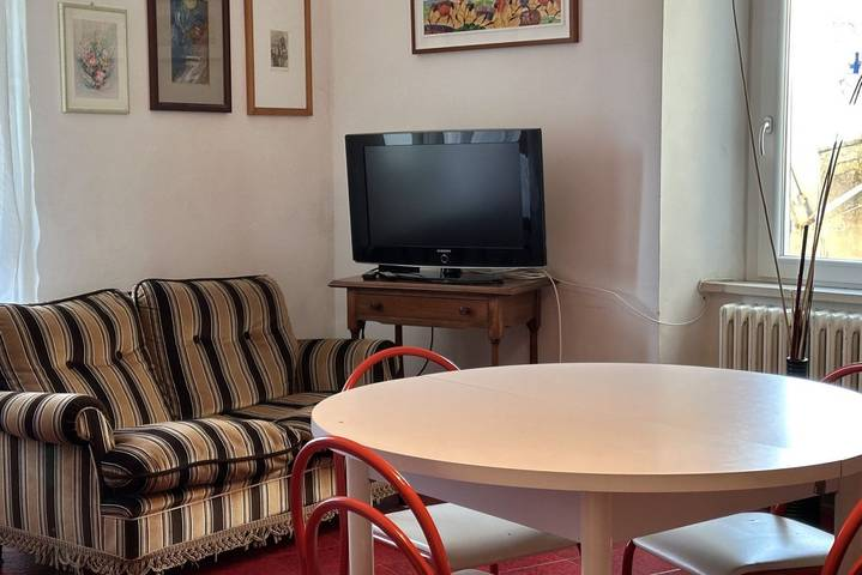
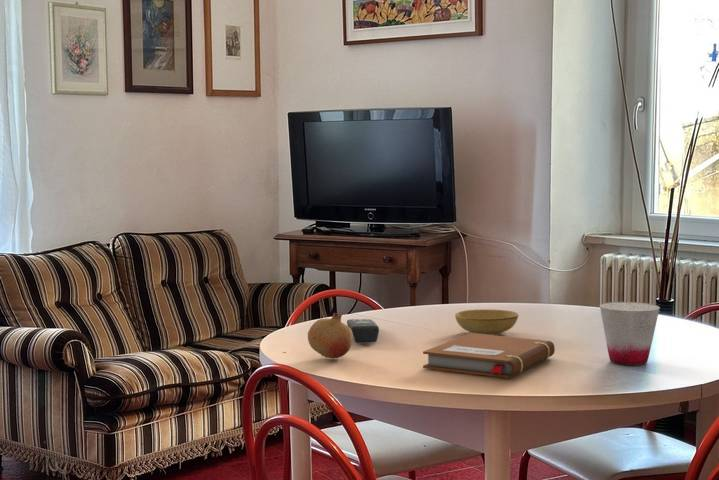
+ remote control (362, 327)
+ cup (628, 334)
+ fruit (330, 335)
+ notebook (489, 354)
+ bowl (486, 322)
